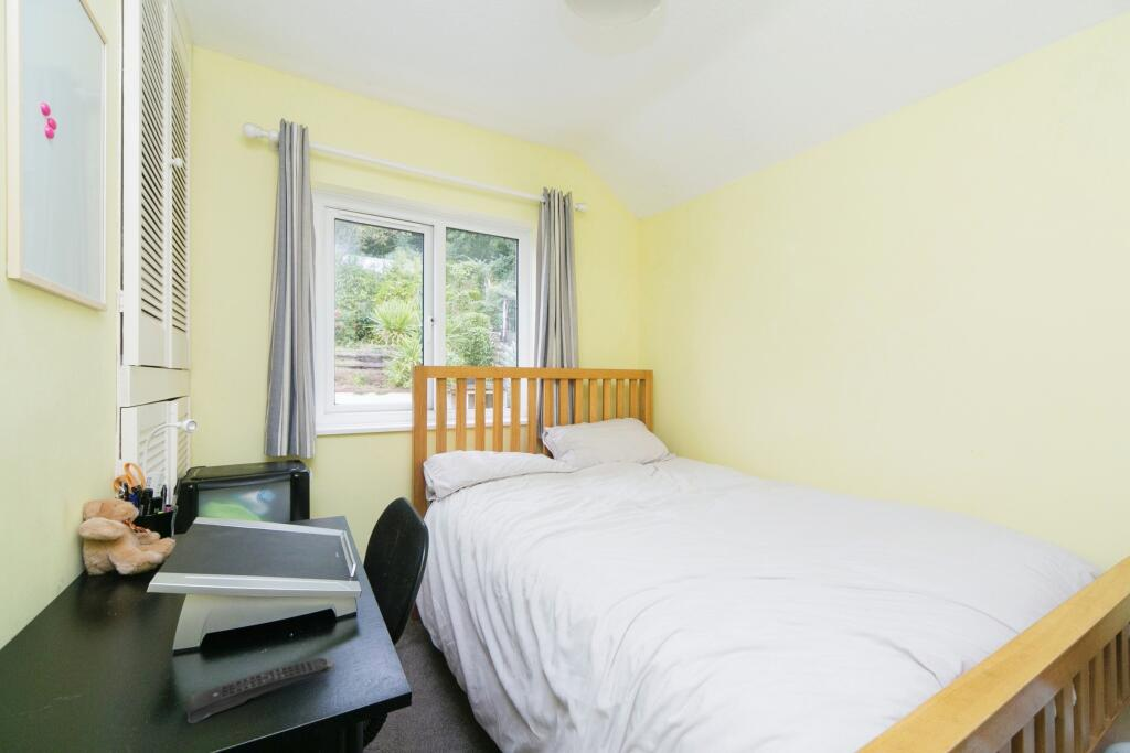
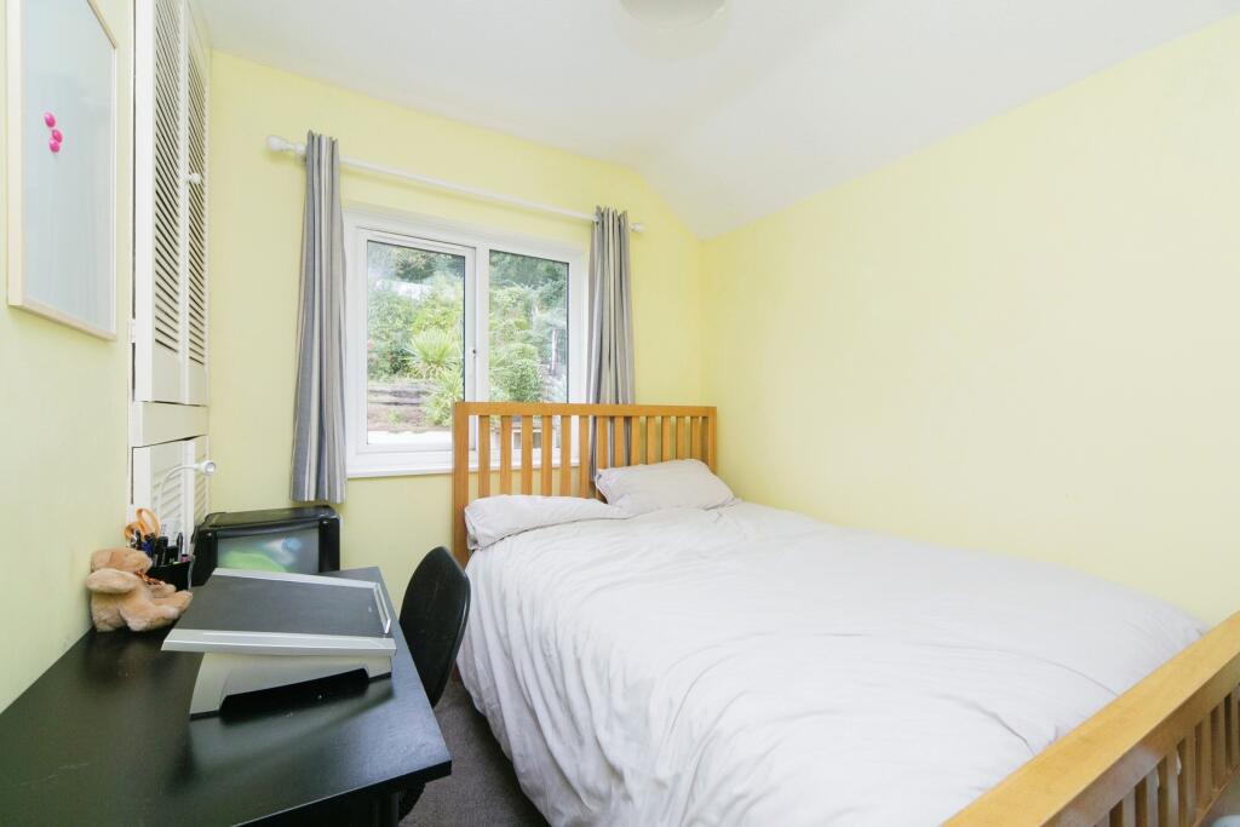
- remote control (266, 682)
